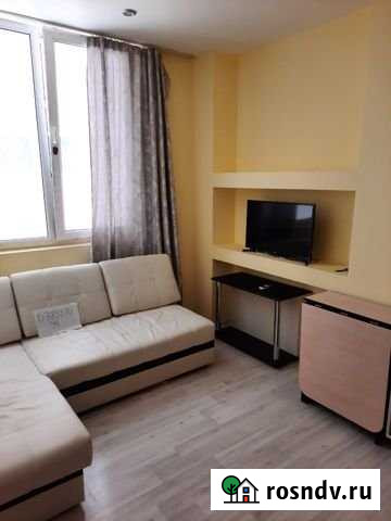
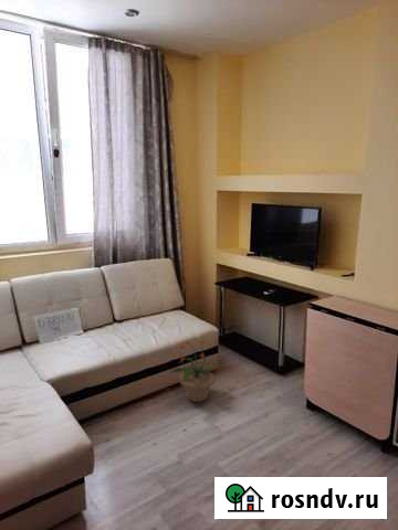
+ potted plant (195, 369)
